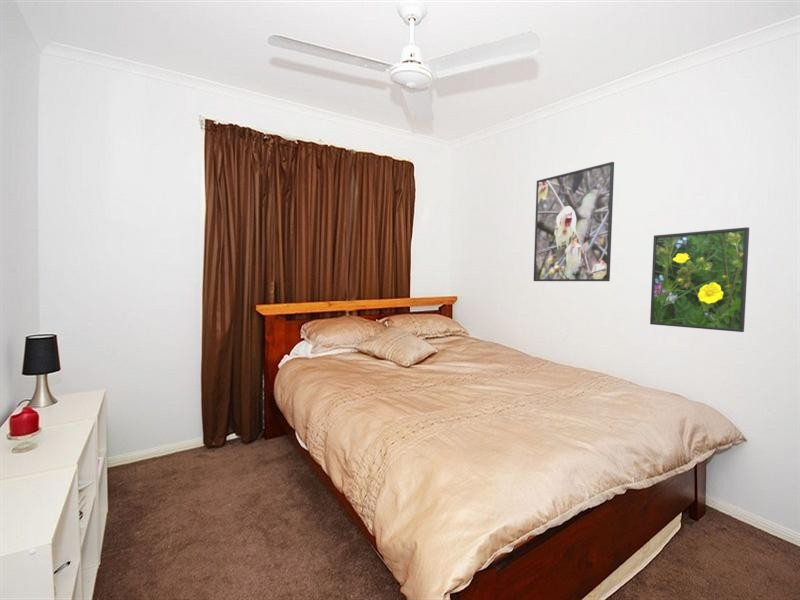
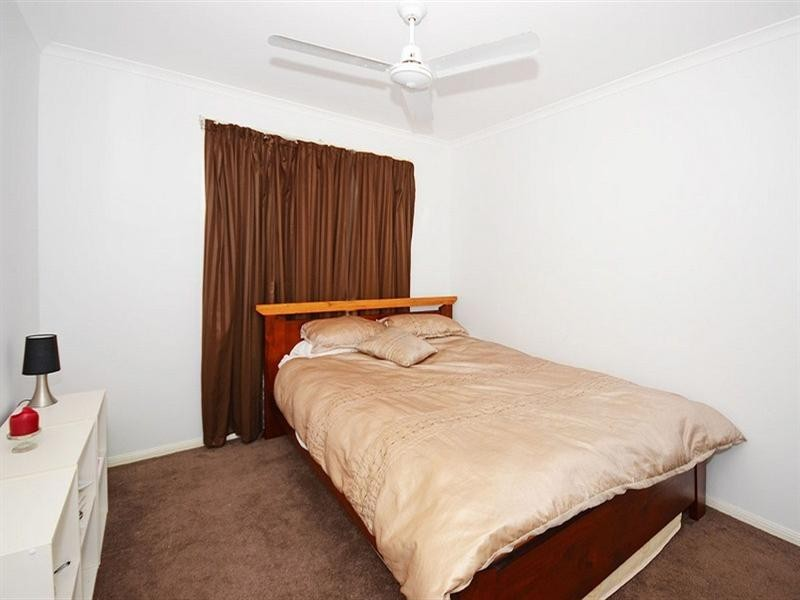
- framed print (695, 280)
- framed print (570, 226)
